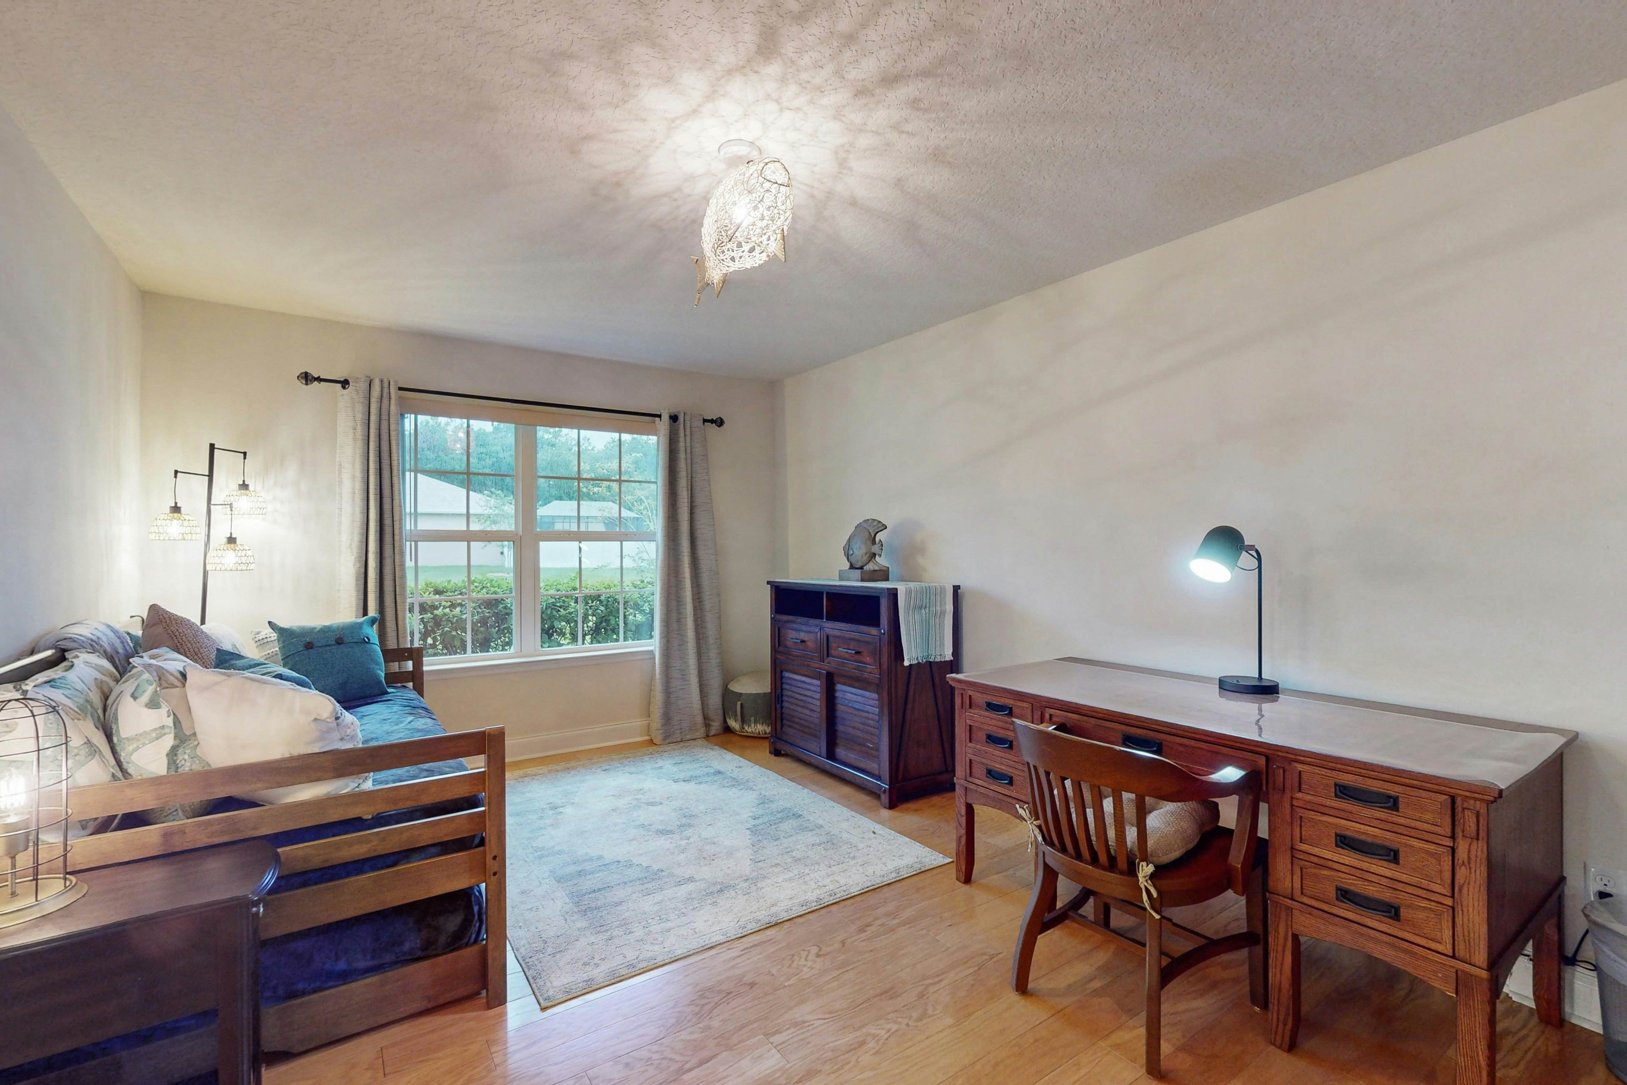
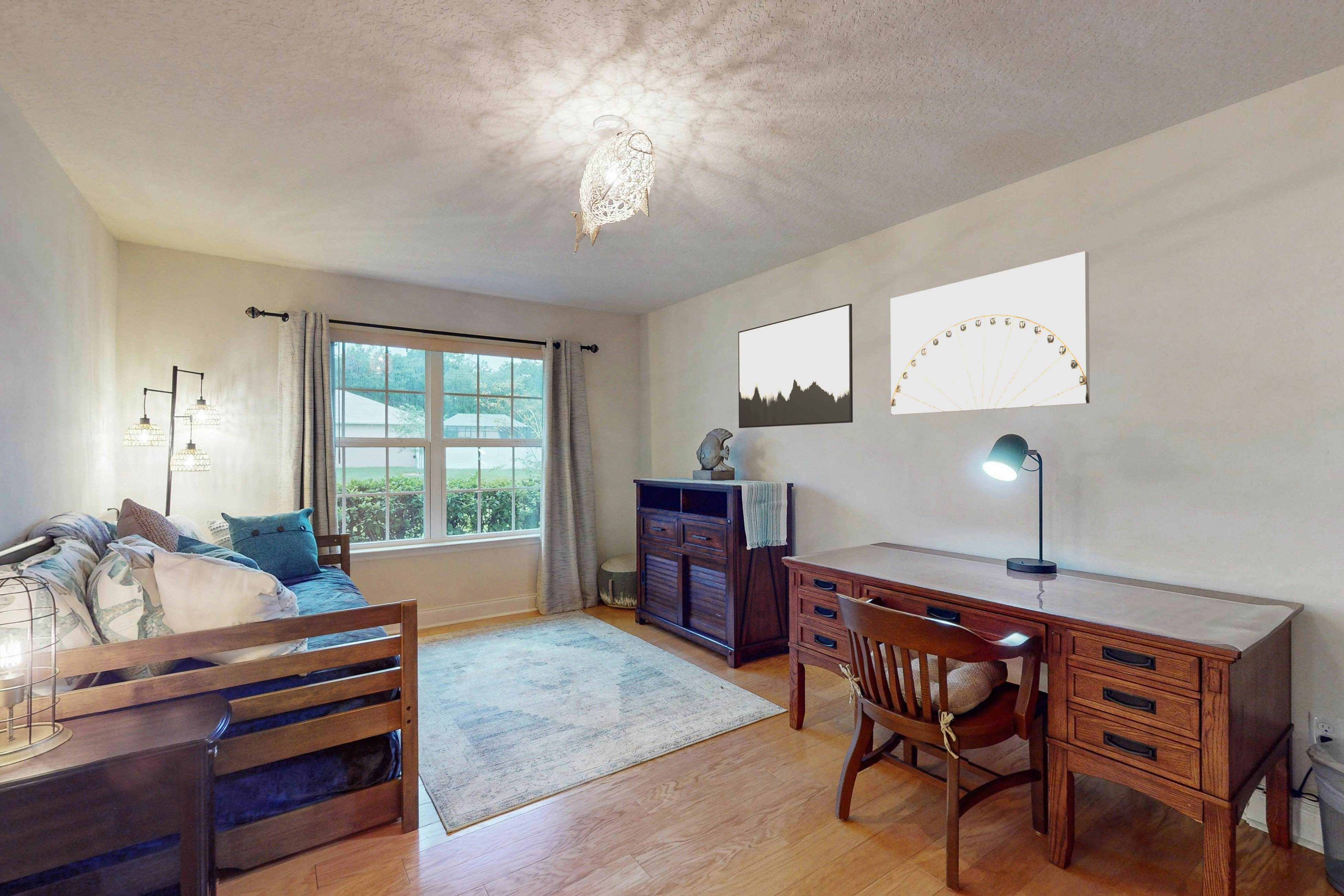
+ wall art (977, 344)
+ wall art (789, 372)
